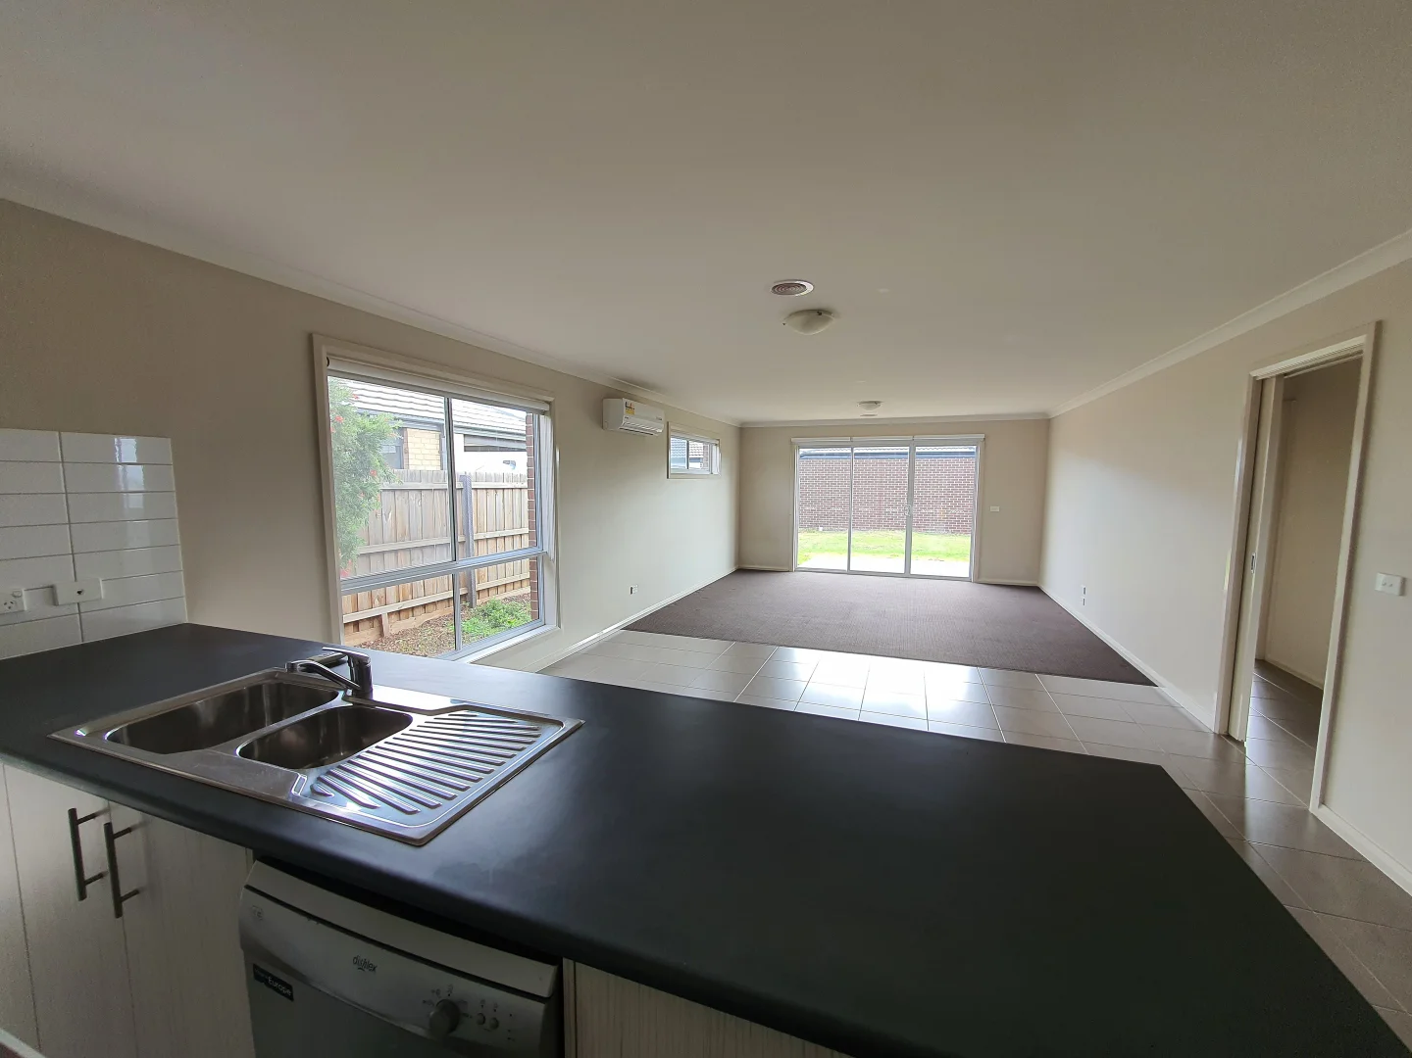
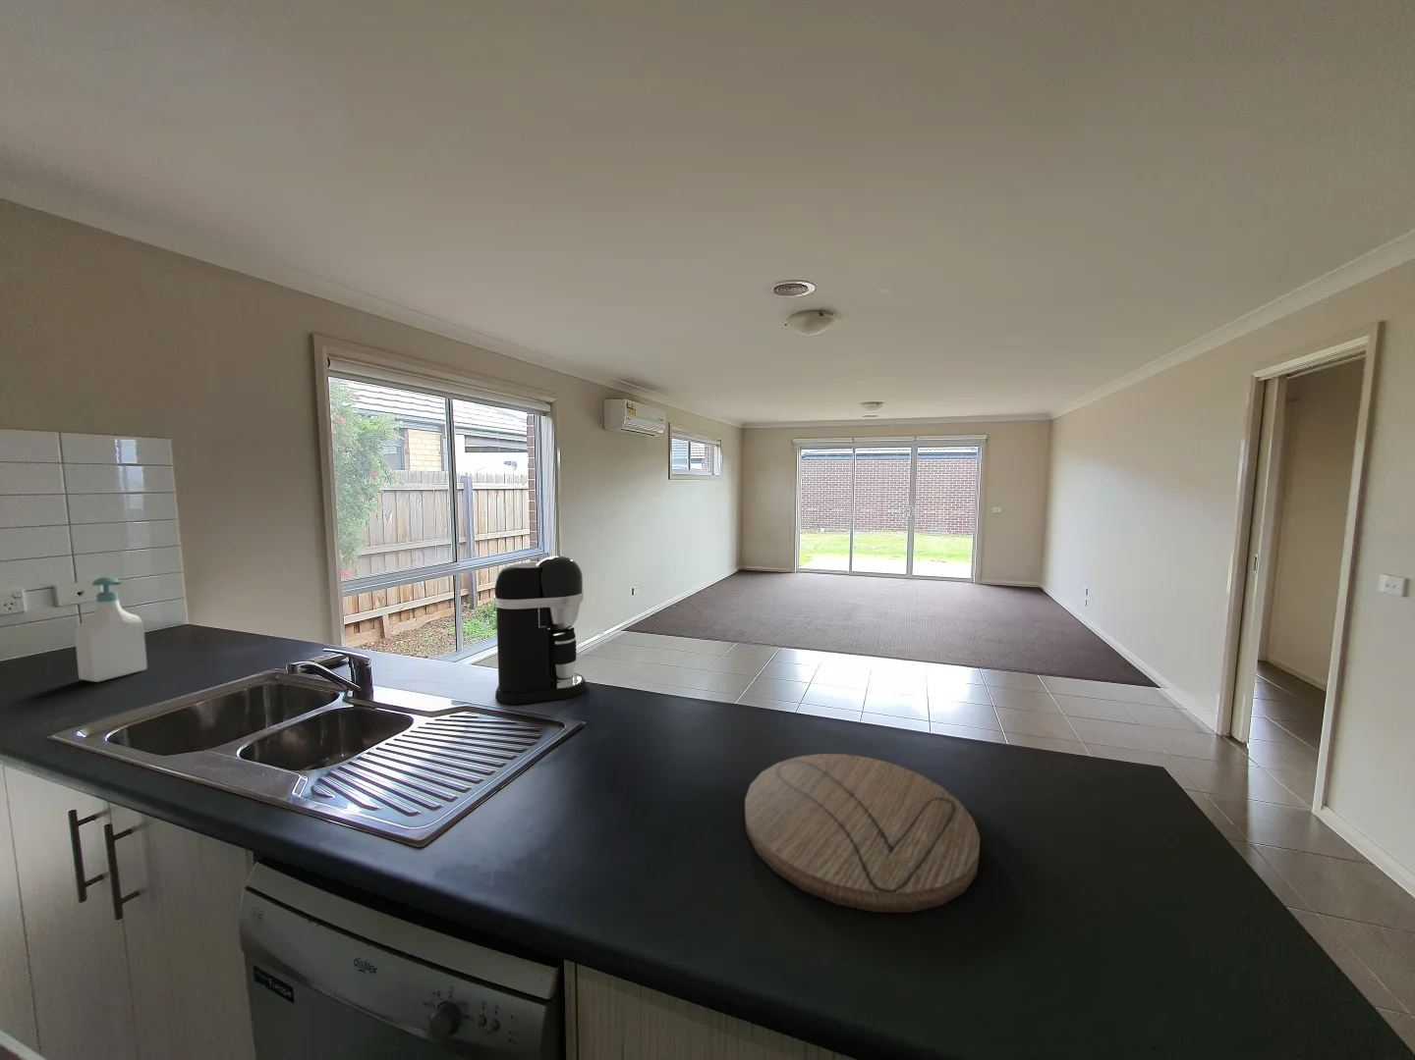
+ cutting board (855, 816)
+ soap bottle (113, 626)
+ coffee maker (539, 625)
